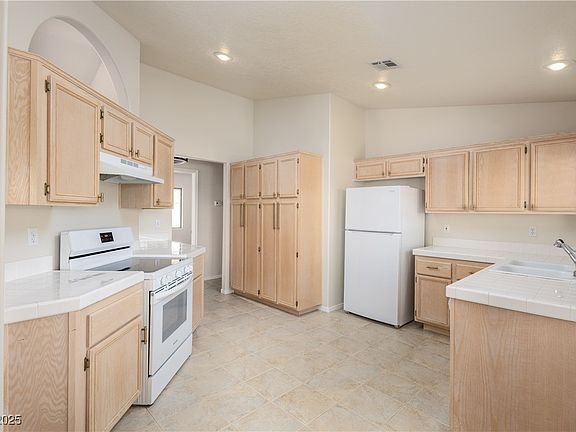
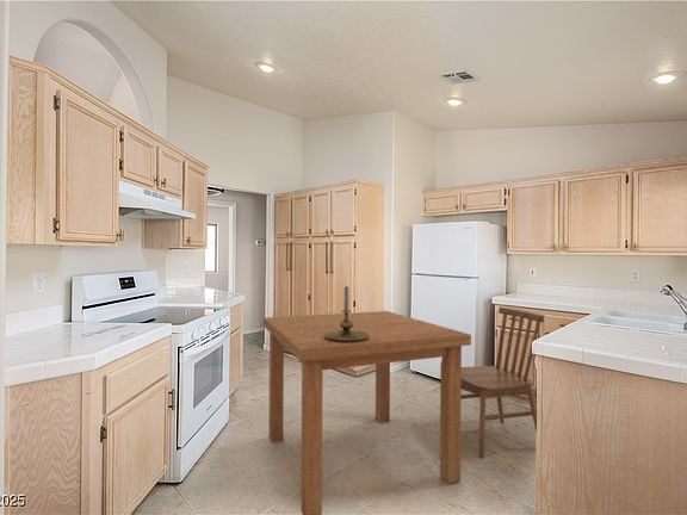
+ dining chair (493, 374)
+ dining table (376, 391)
+ candle holder (346, 311)
